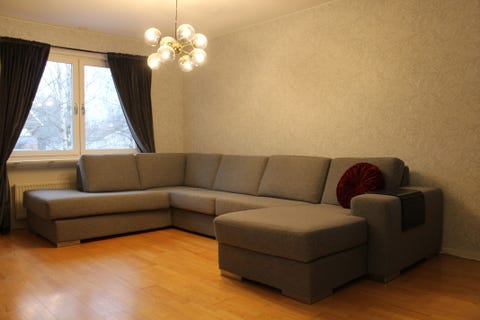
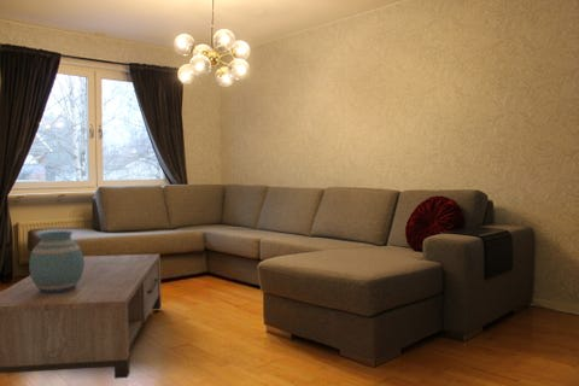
+ coffee table (88, 306)
+ vase (57, 261)
